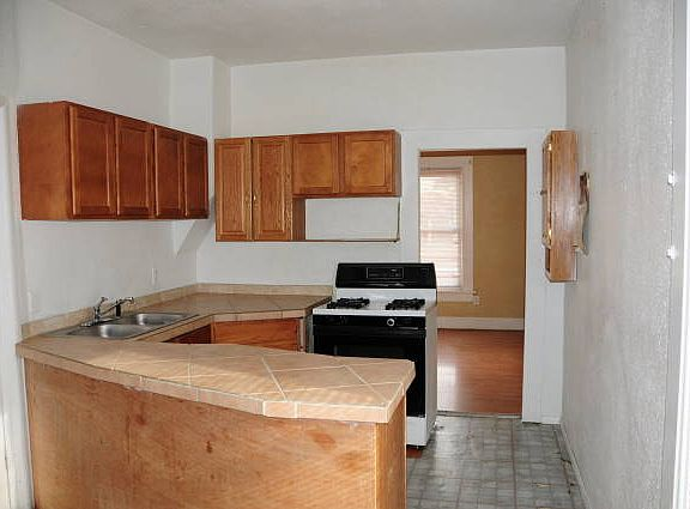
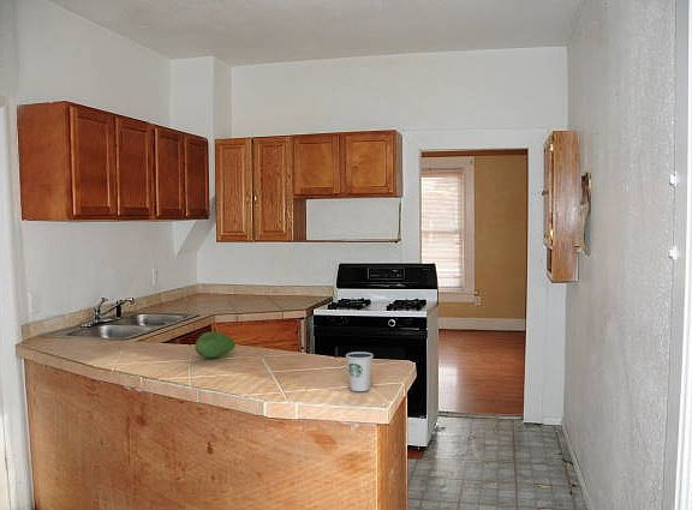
+ fruit (215, 344)
+ dixie cup (359, 372)
